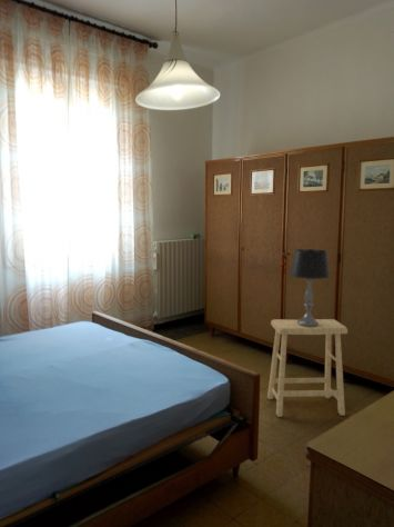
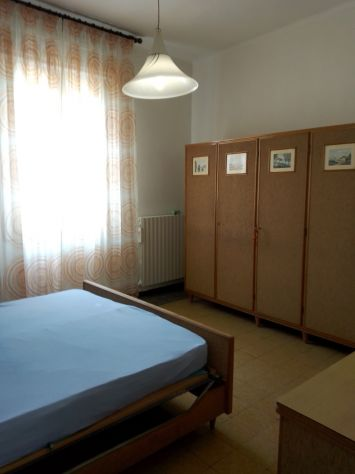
- stool (305, 378)
- table lamp (309, 287)
